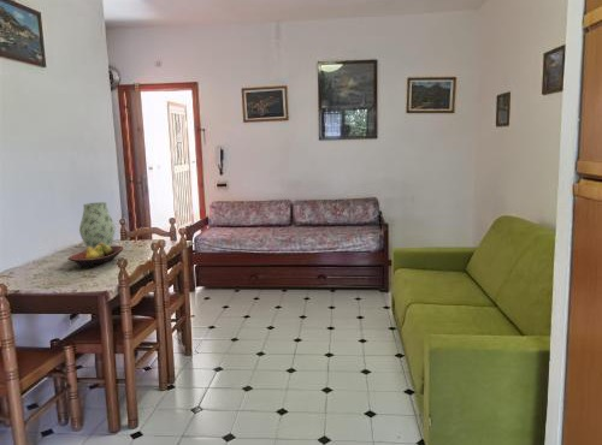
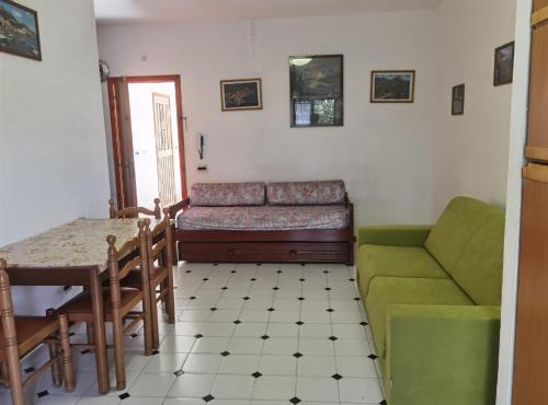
- fruit bowl (96, 253)
- vase (96, 225)
